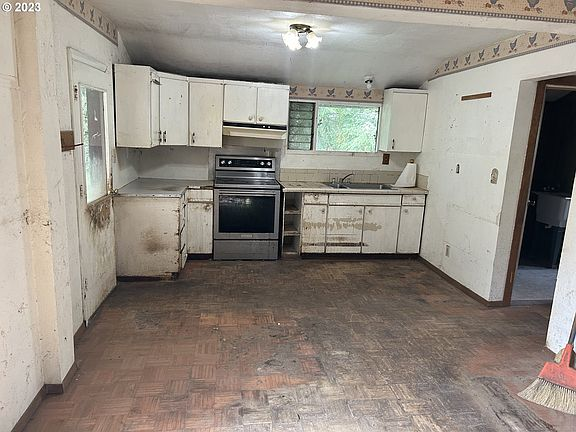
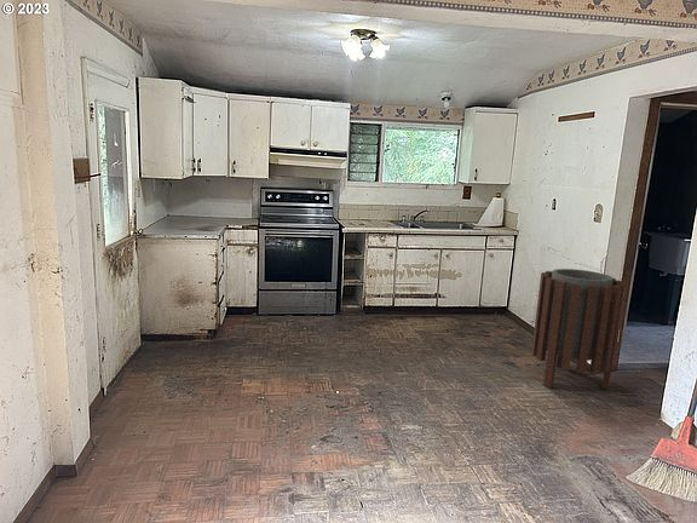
+ trash can (574, 327)
